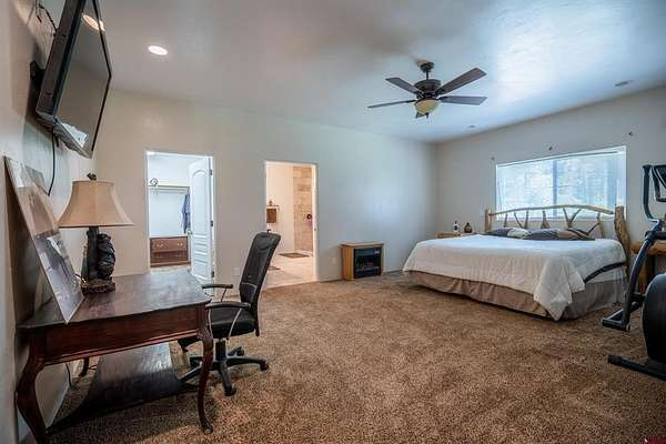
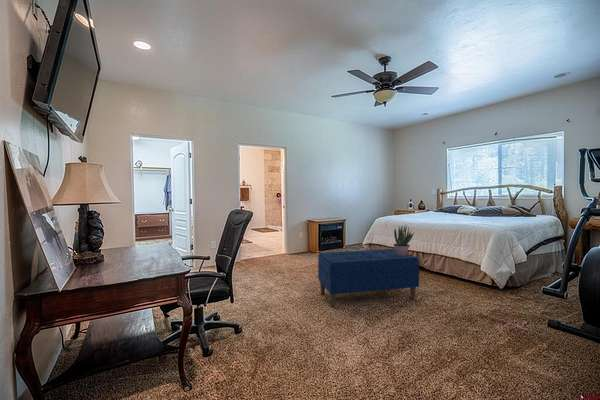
+ potted plant (403, 239)
+ bench (366, 275)
